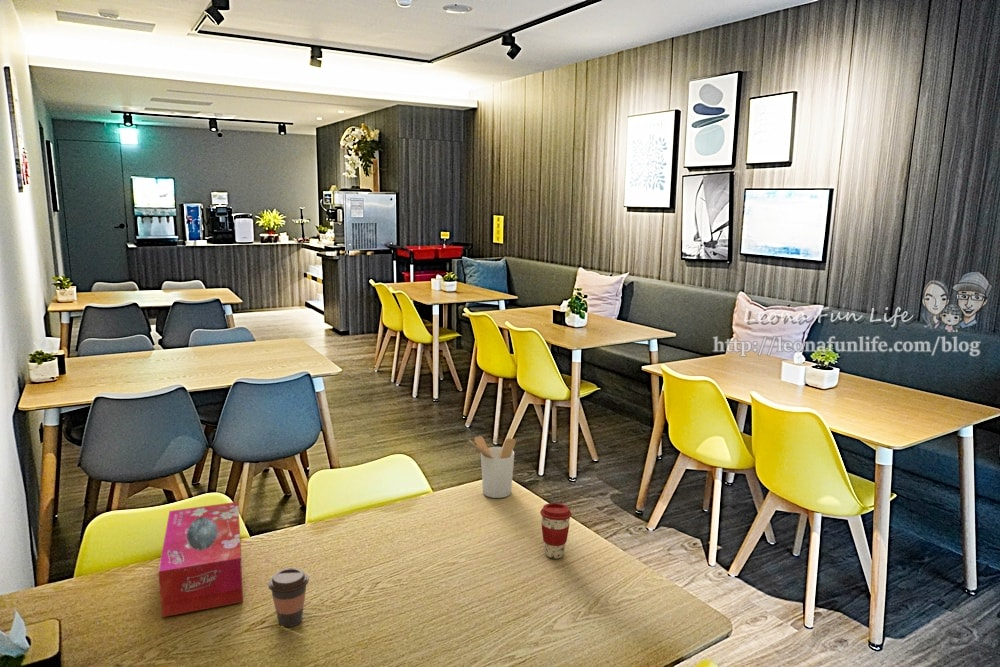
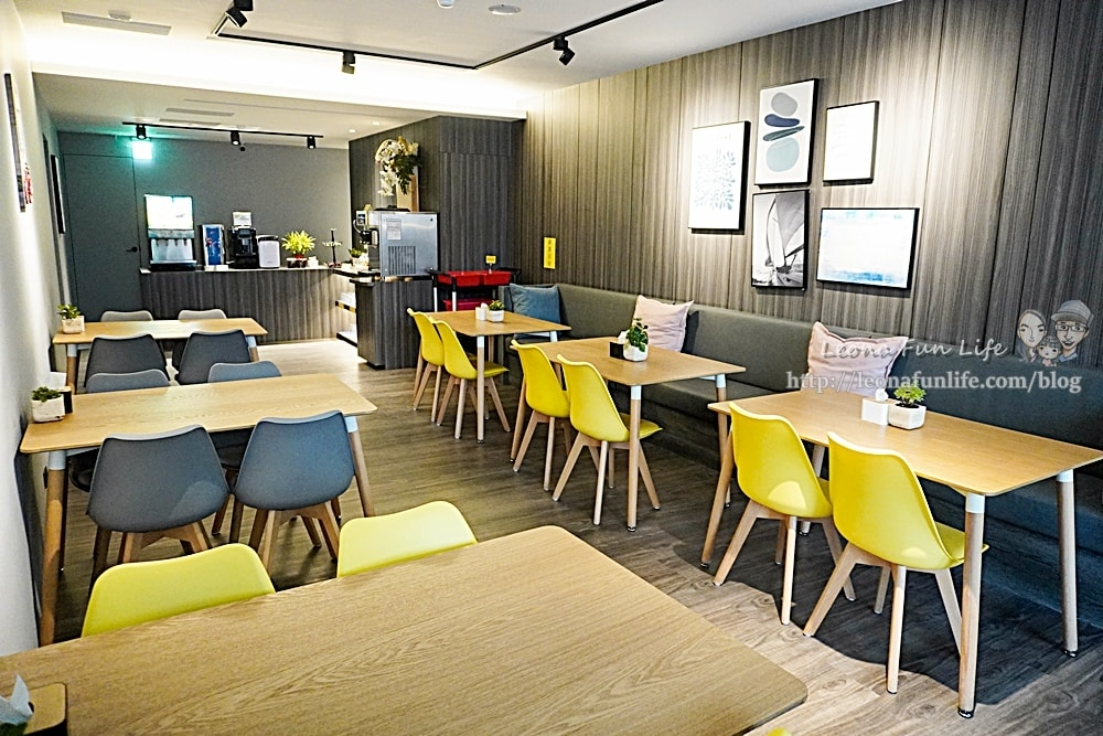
- coffee cup (555, 531)
- coffee cup (289, 598)
- tissue box (204, 553)
- utensil holder (490, 465)
